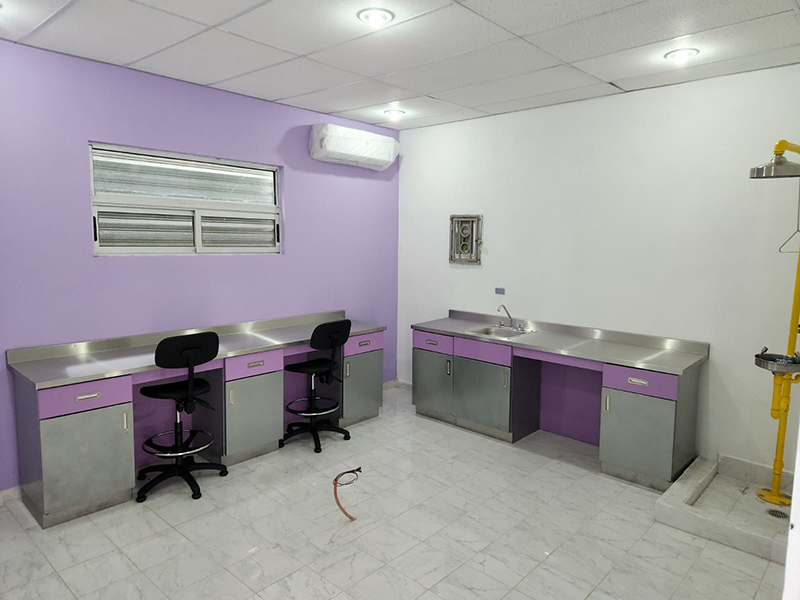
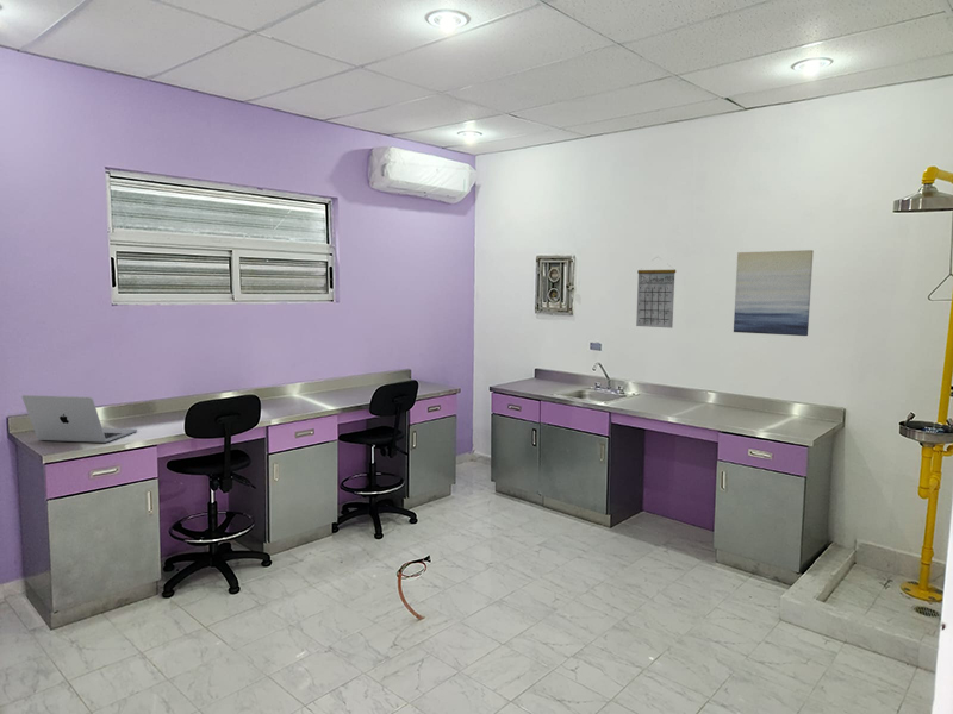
+ laptop (82, 414)
+ wall art (771, 293)
+ calendar (655, 292)
